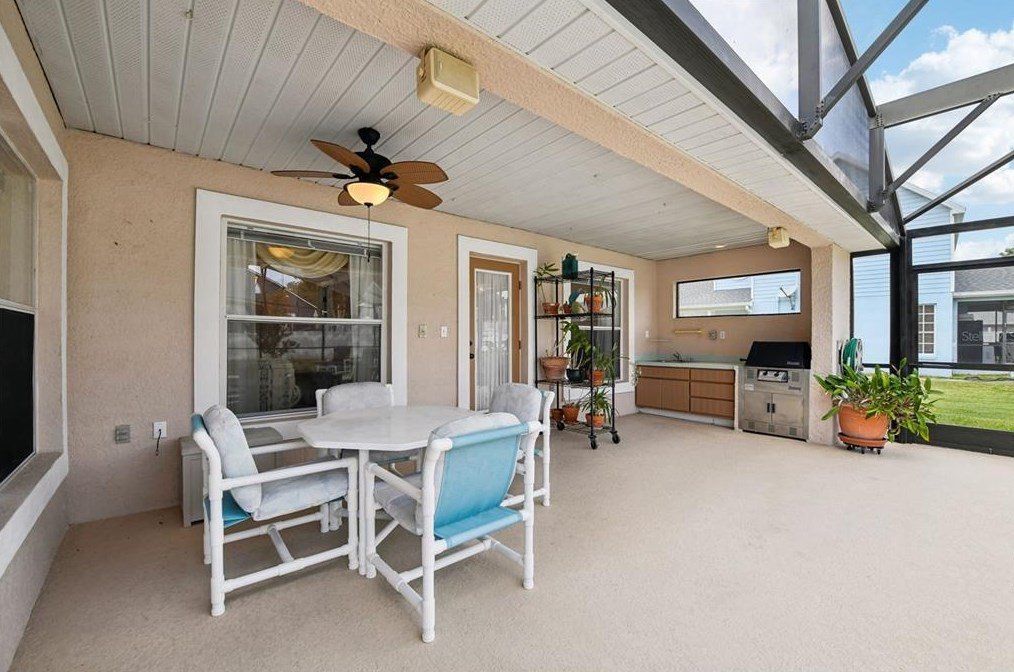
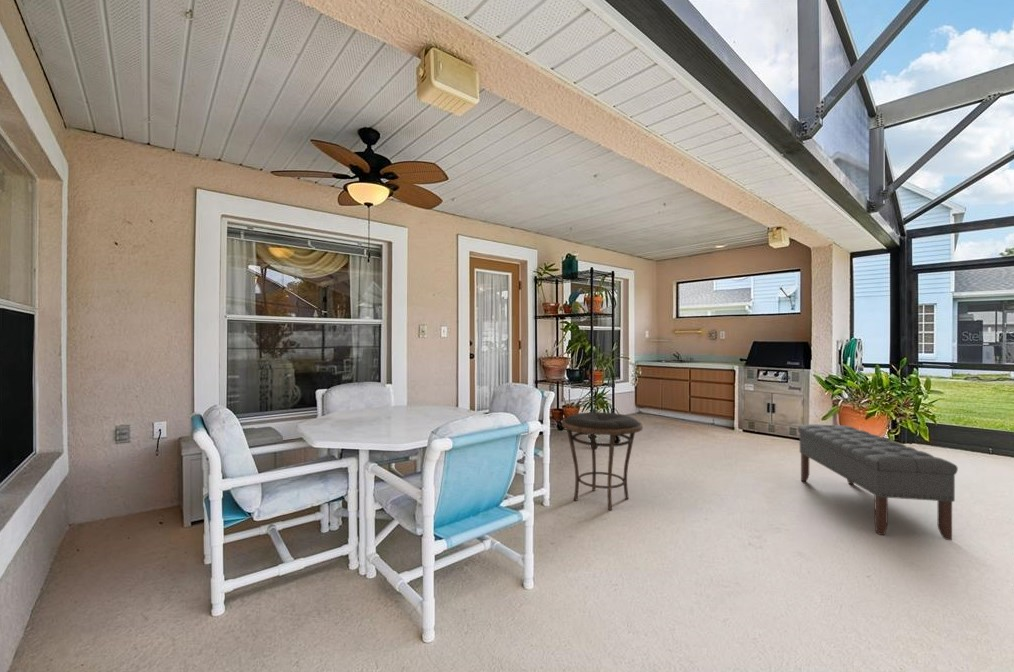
+ bench (863, 471)
+ side table (595, 457)
